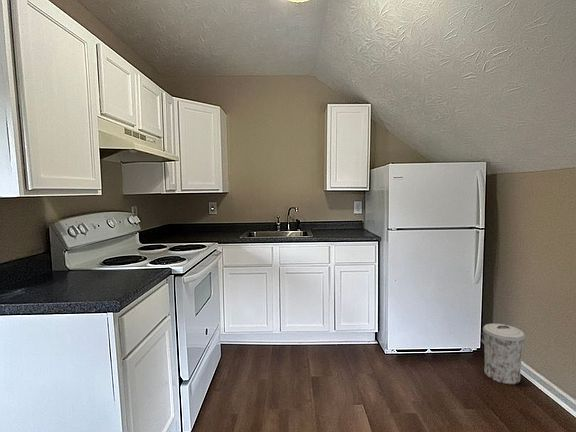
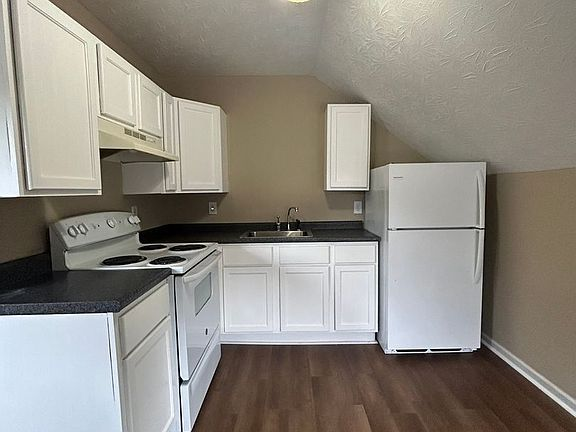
- trash can (502, 351)
